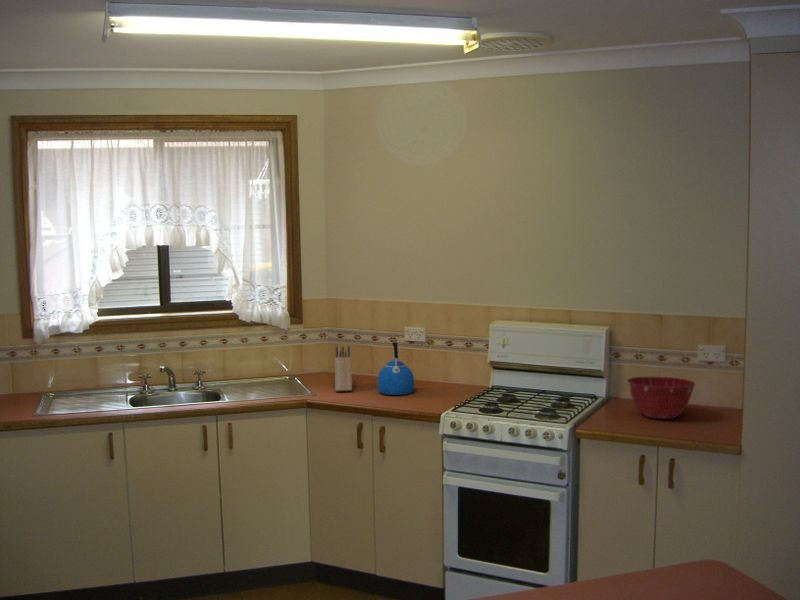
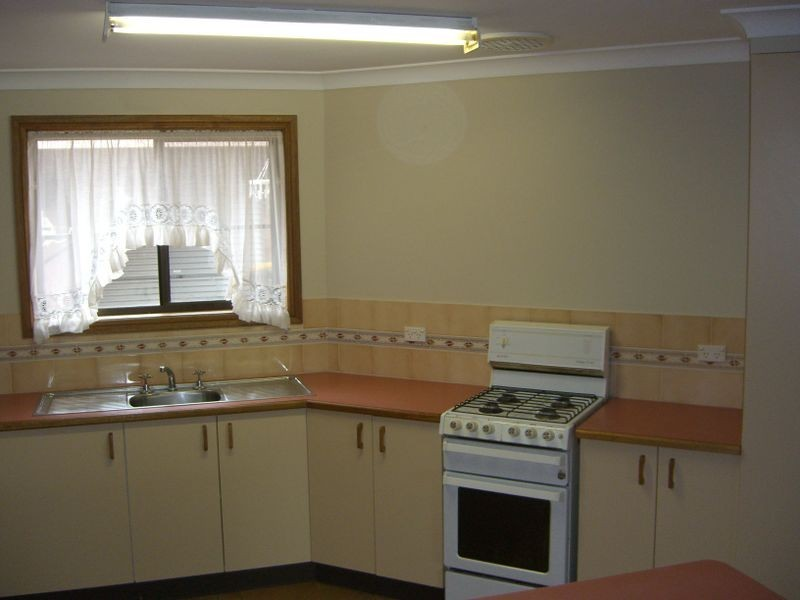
- knife block (343, 367)
- kettle (395, 366)
- mixing bowl (660, 398)
